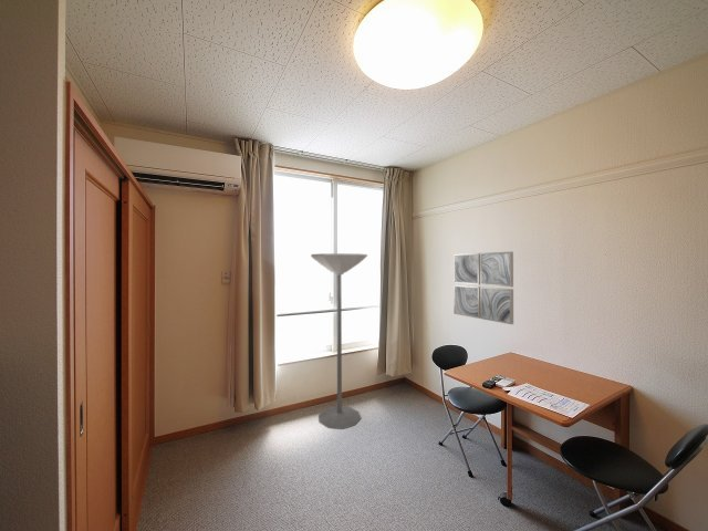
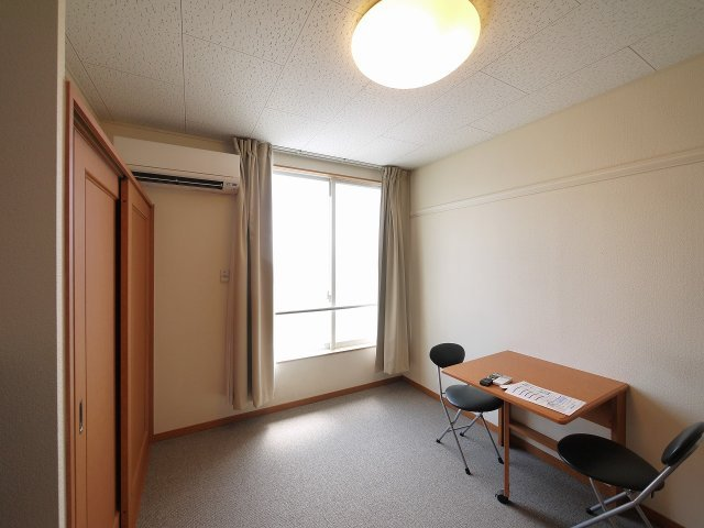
- wall art (480, 284)
- floor lamp (339, 335)
